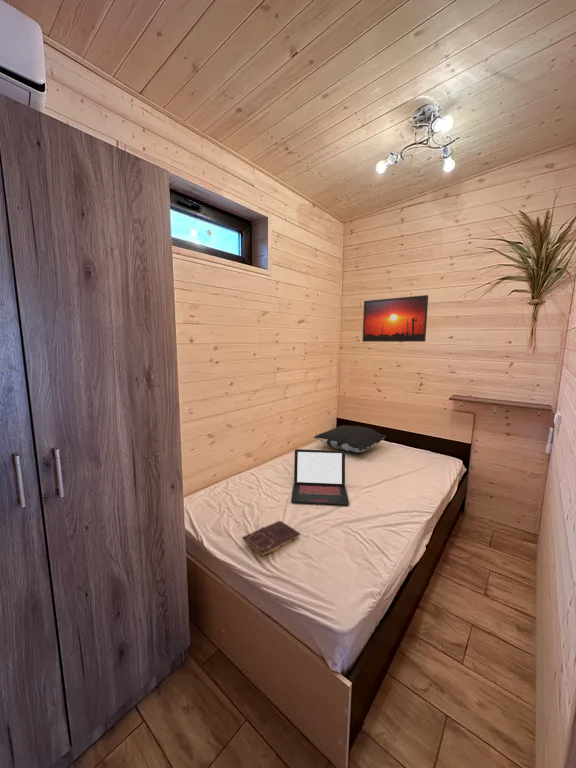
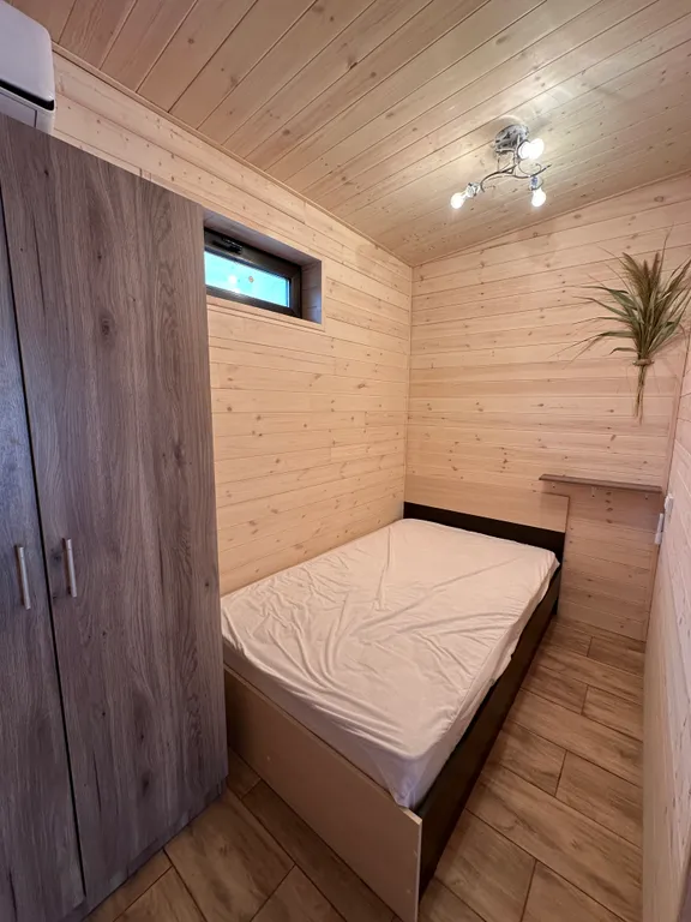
- pillow (349, 437)
- laptop (319, 475)
- book (272, 537)
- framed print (392, 320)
